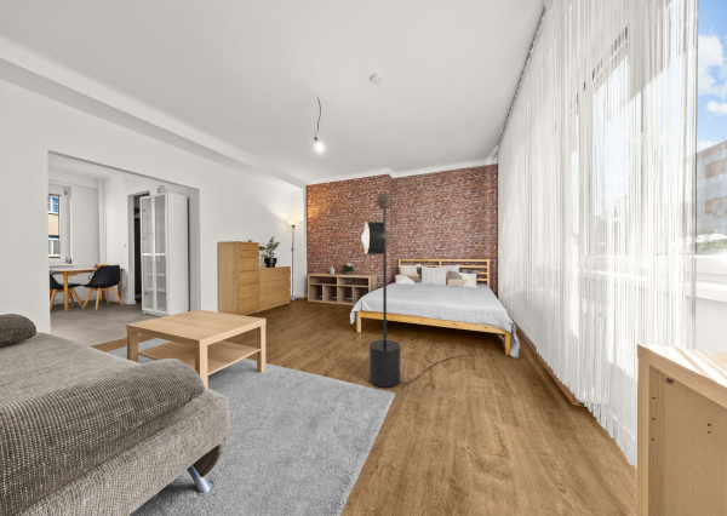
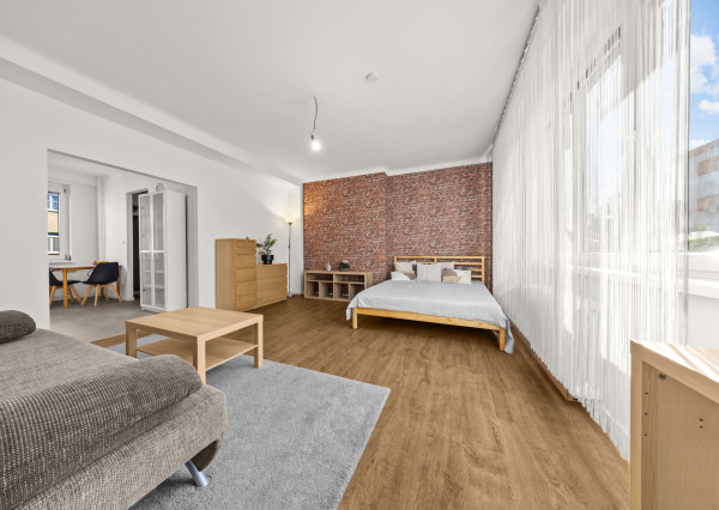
- floor lamp (385, 283)
